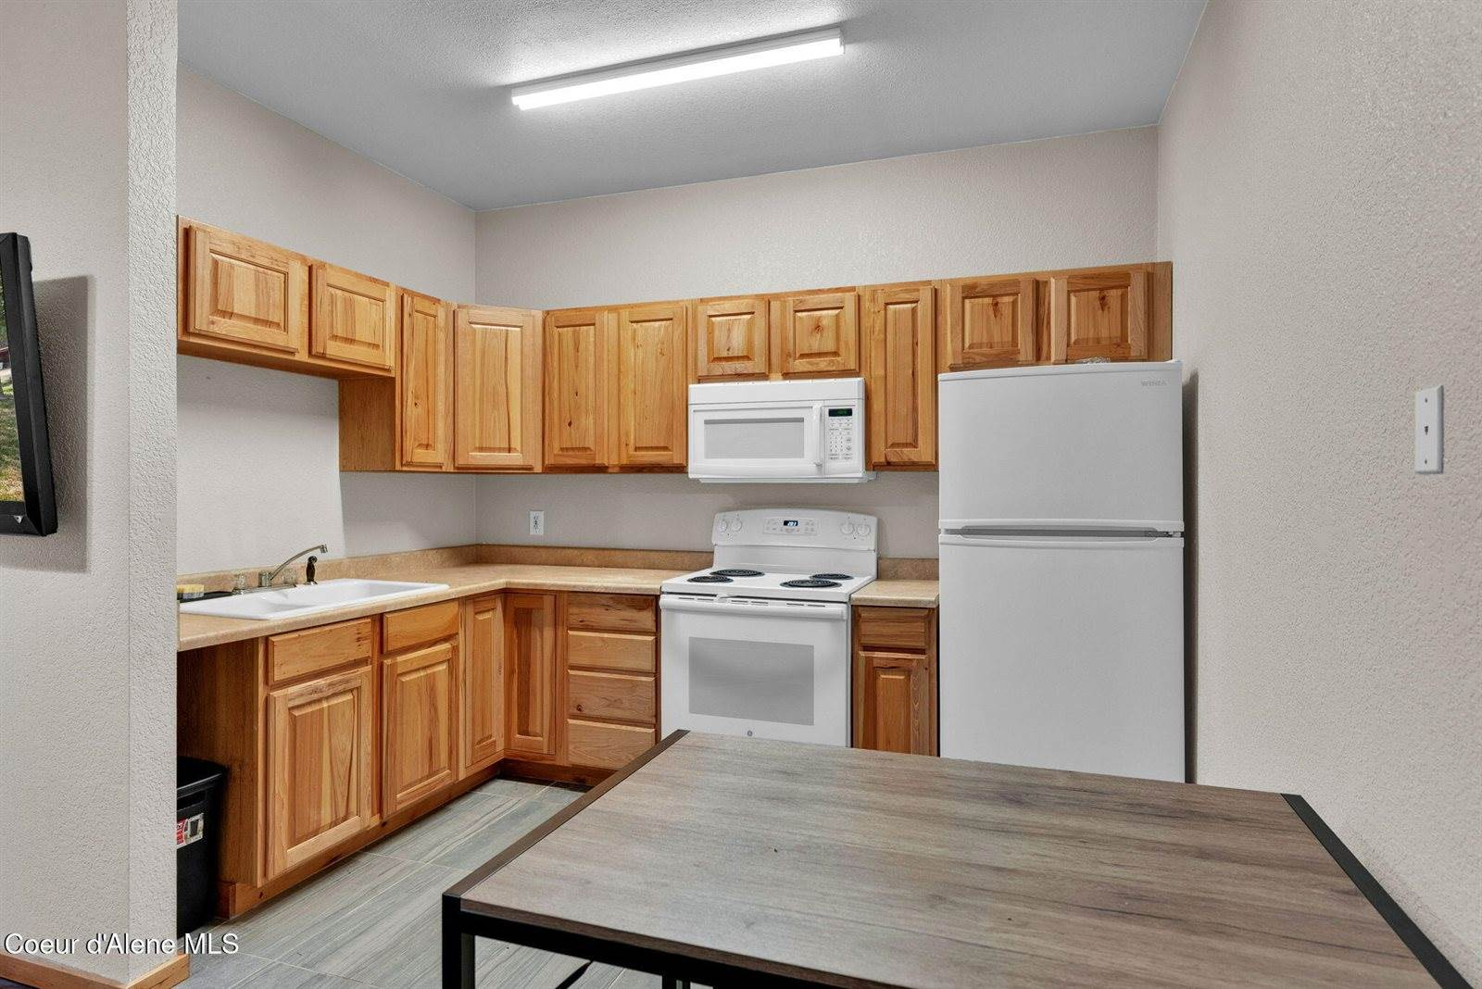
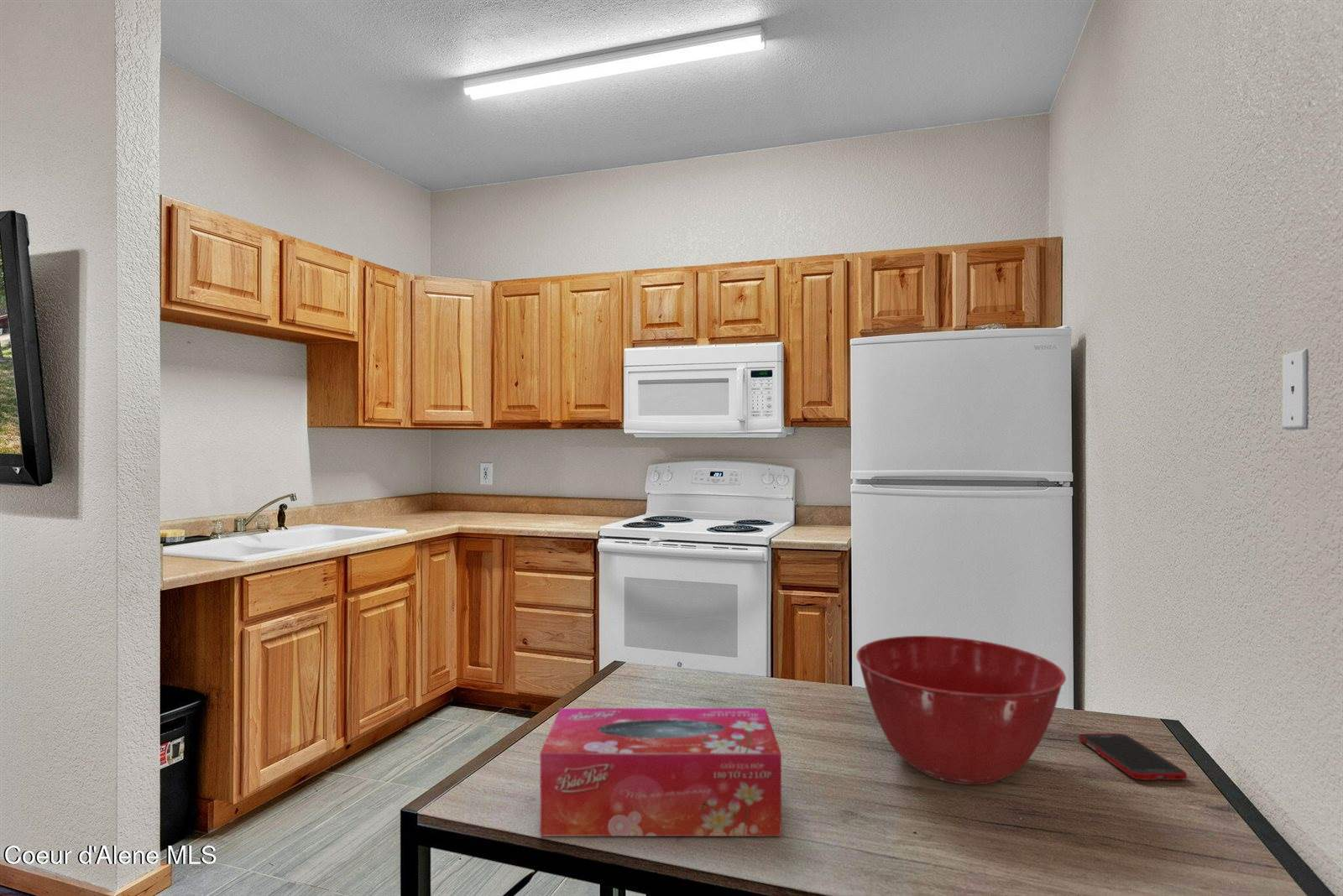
+ mixing bowl (956, 712)
+ cell phone (1129, 755)
+ tissue box (661, 767)
